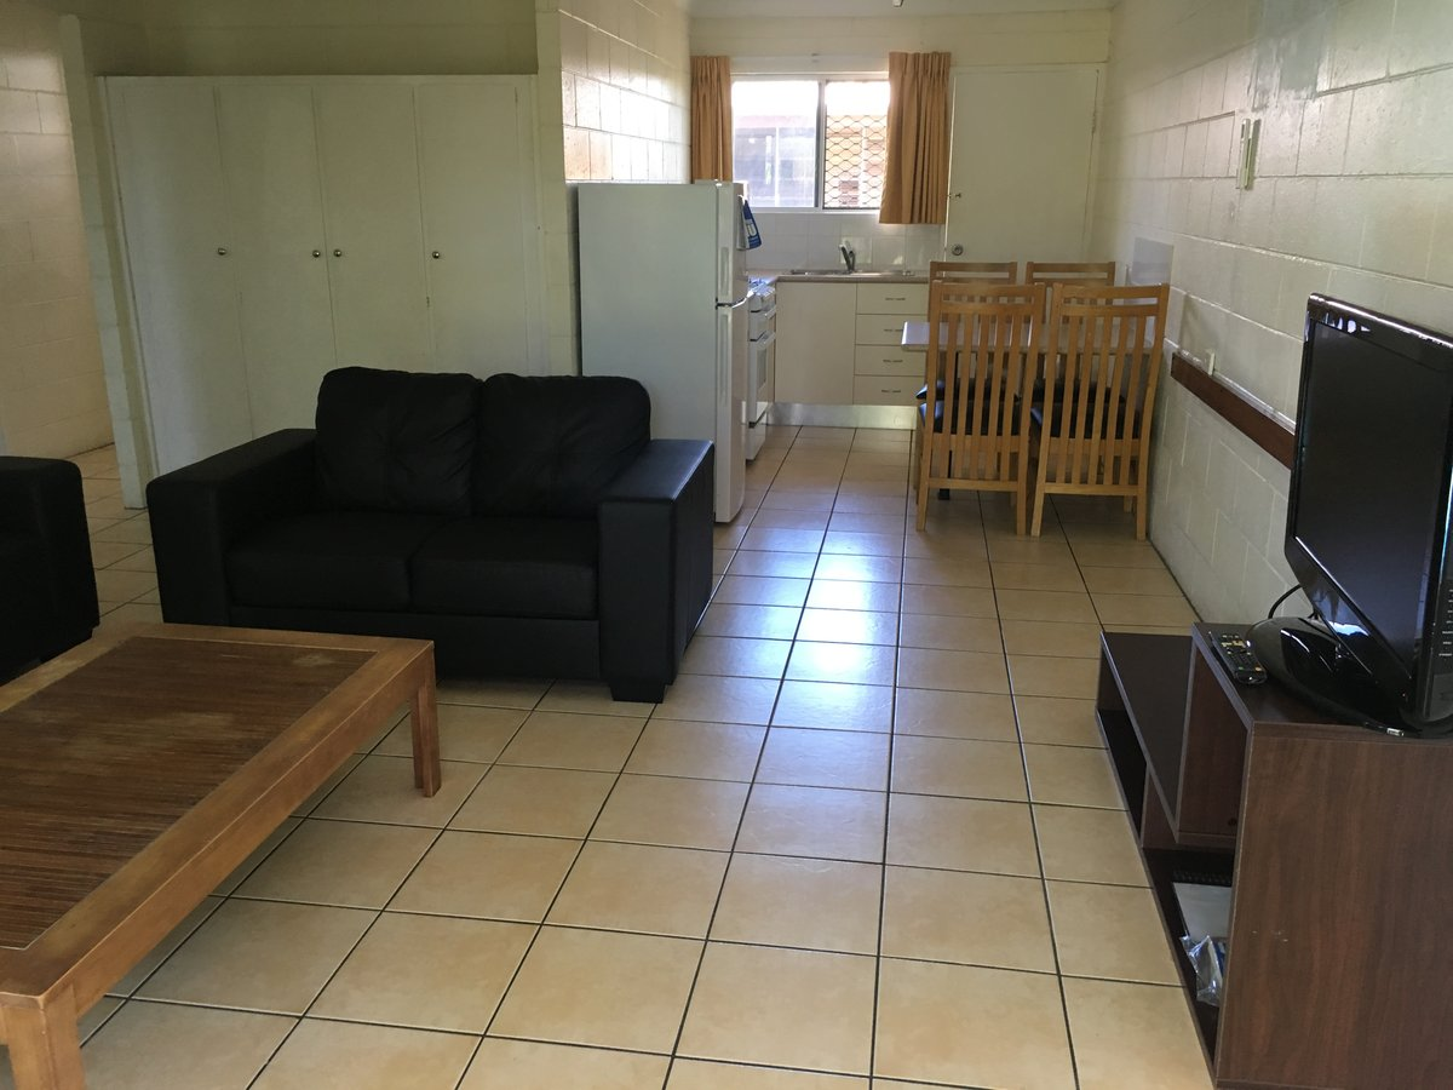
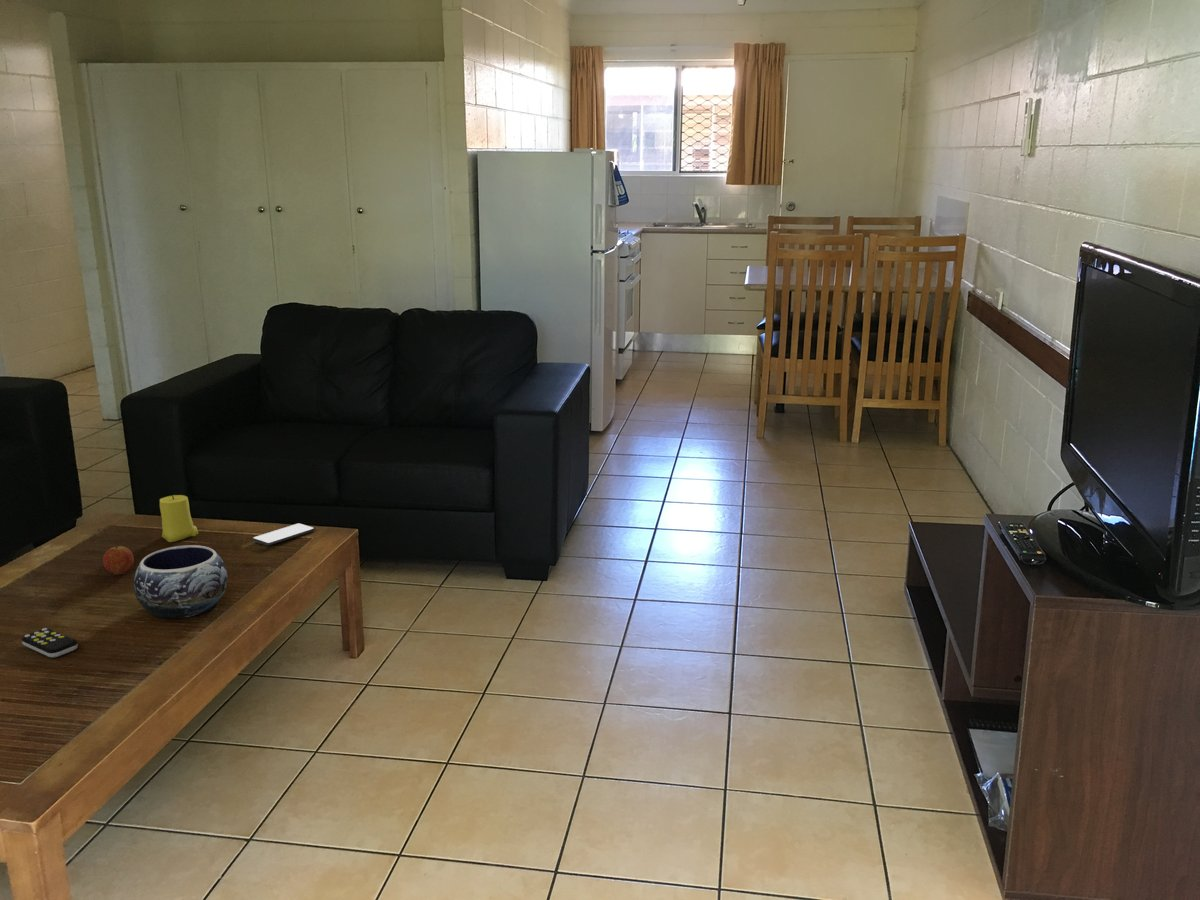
+ fruit (118, 558)
+ remote control (49, 642)
+ candle (175, 515)
+ decorative bowl (181, 581)
+ smartphone (284, 534)
